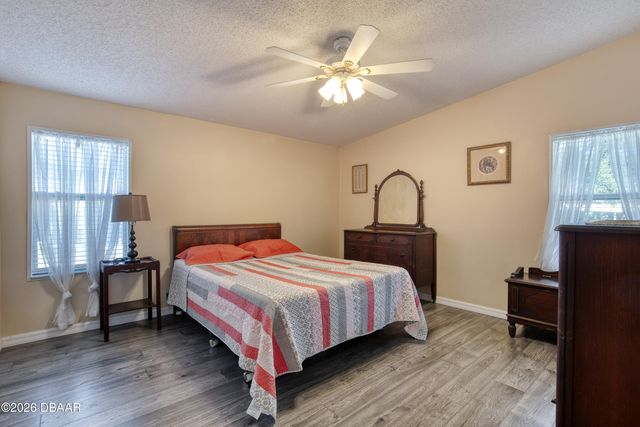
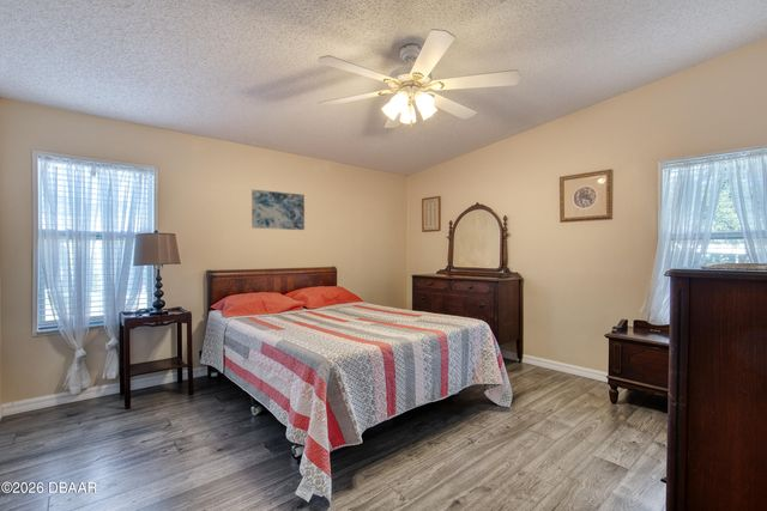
+ wall art (278, 211)
